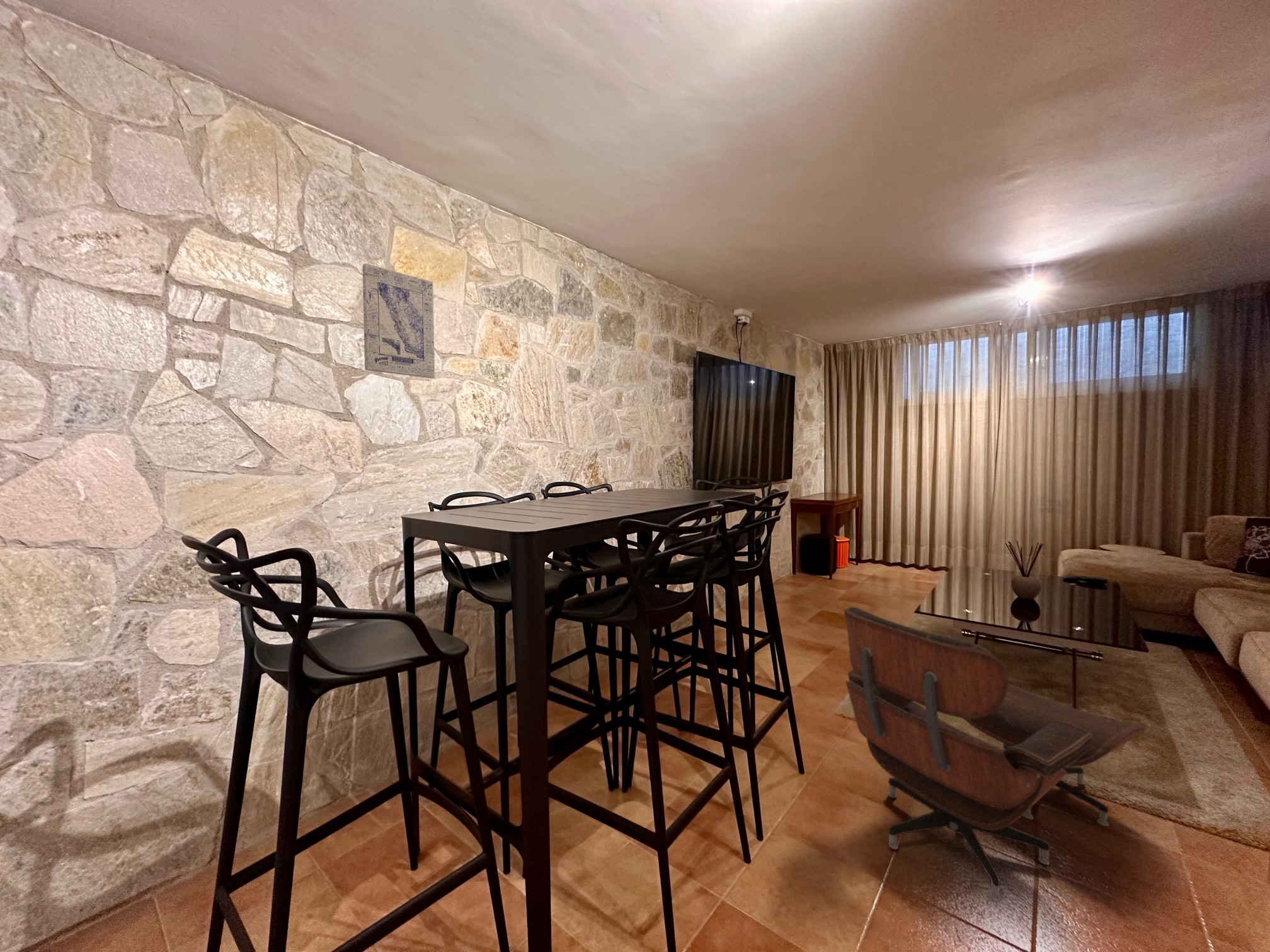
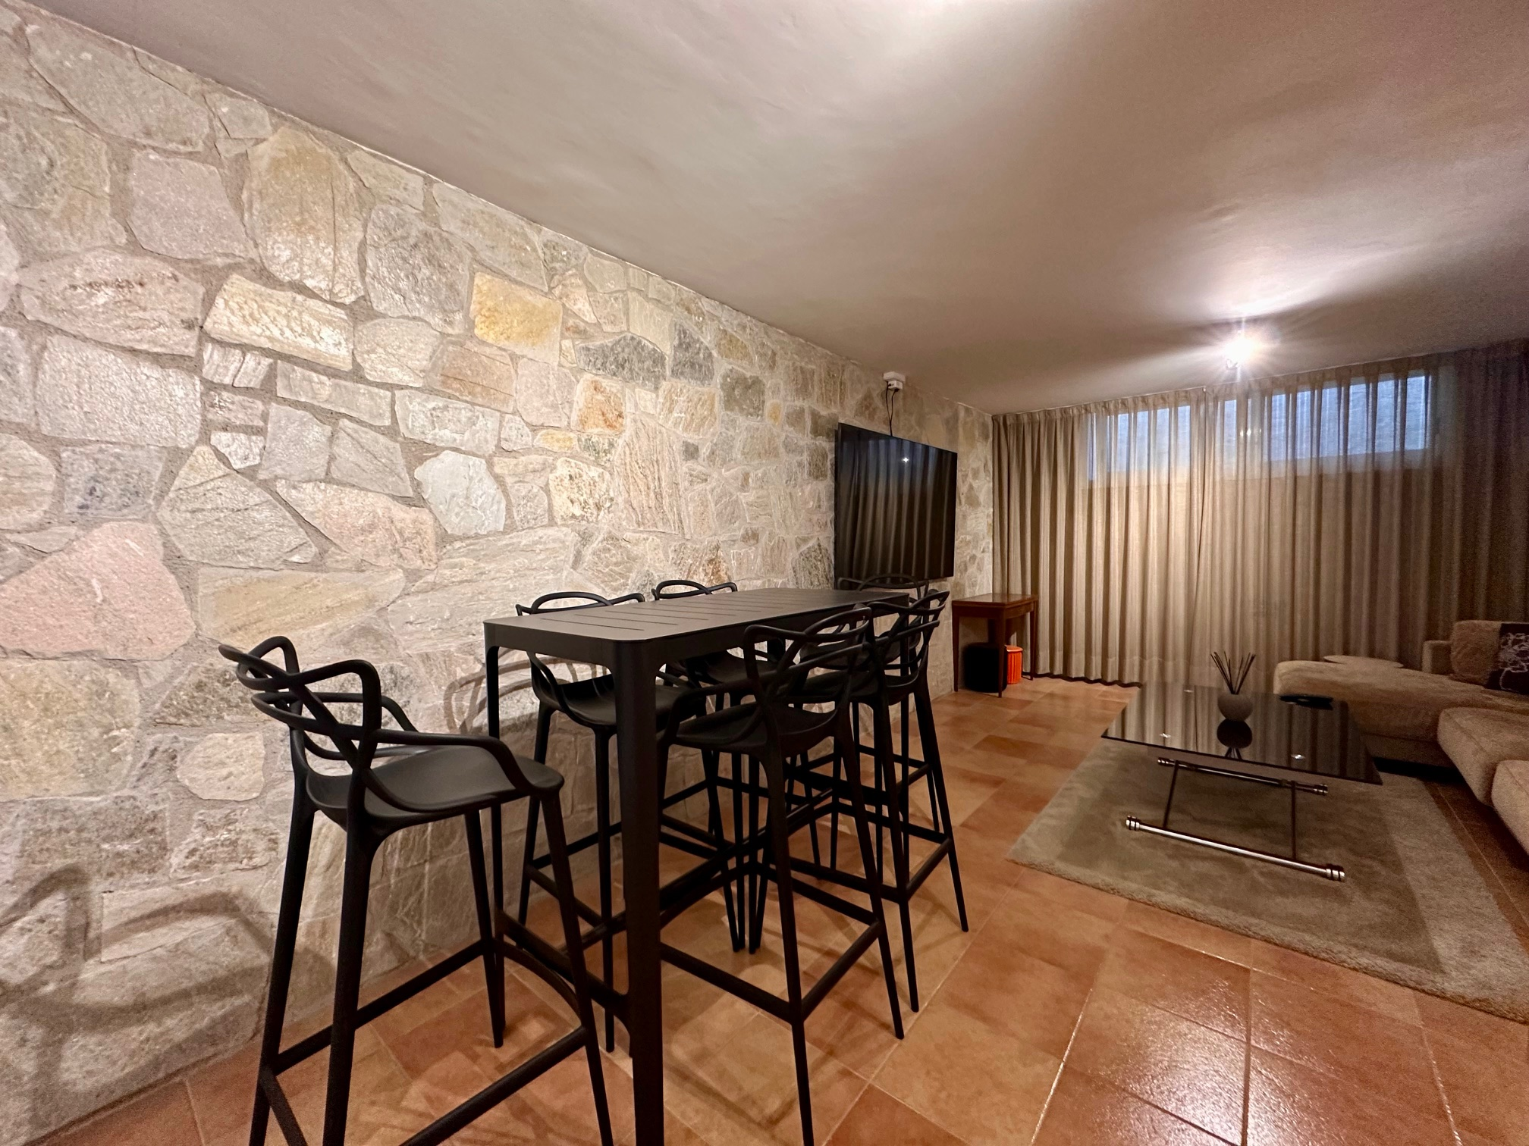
- wall art (400, 324)
- lounge chair (993, 710)
